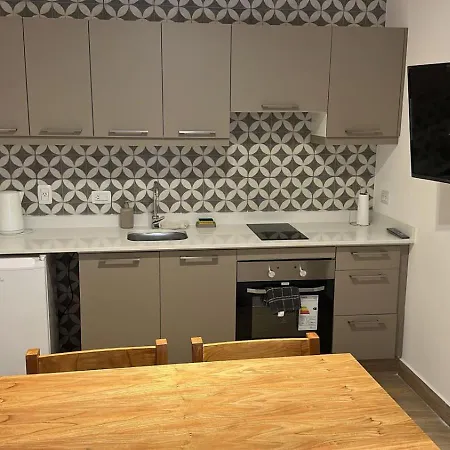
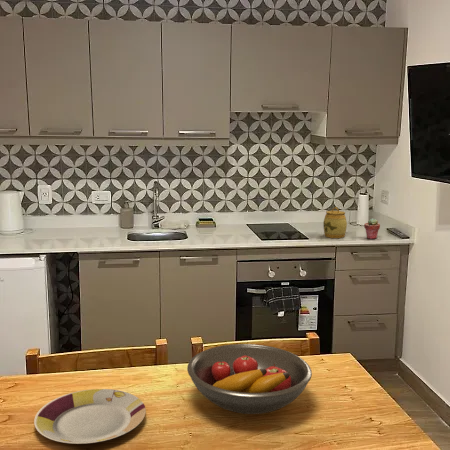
+ plate (91, 417)
+ jar (335, 221)
+ potted succulent (372, 228)
+ fruit bowl (248, 378)
